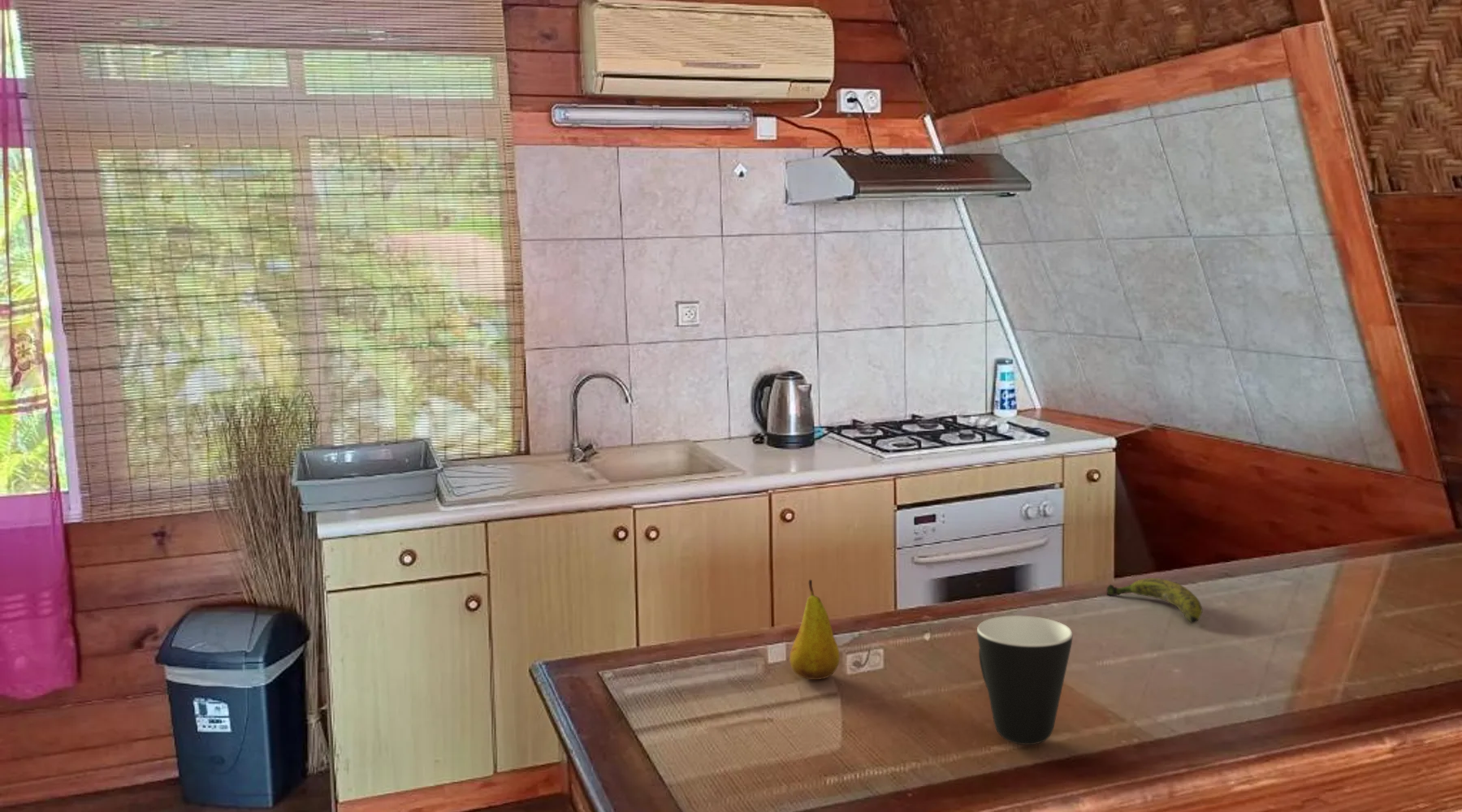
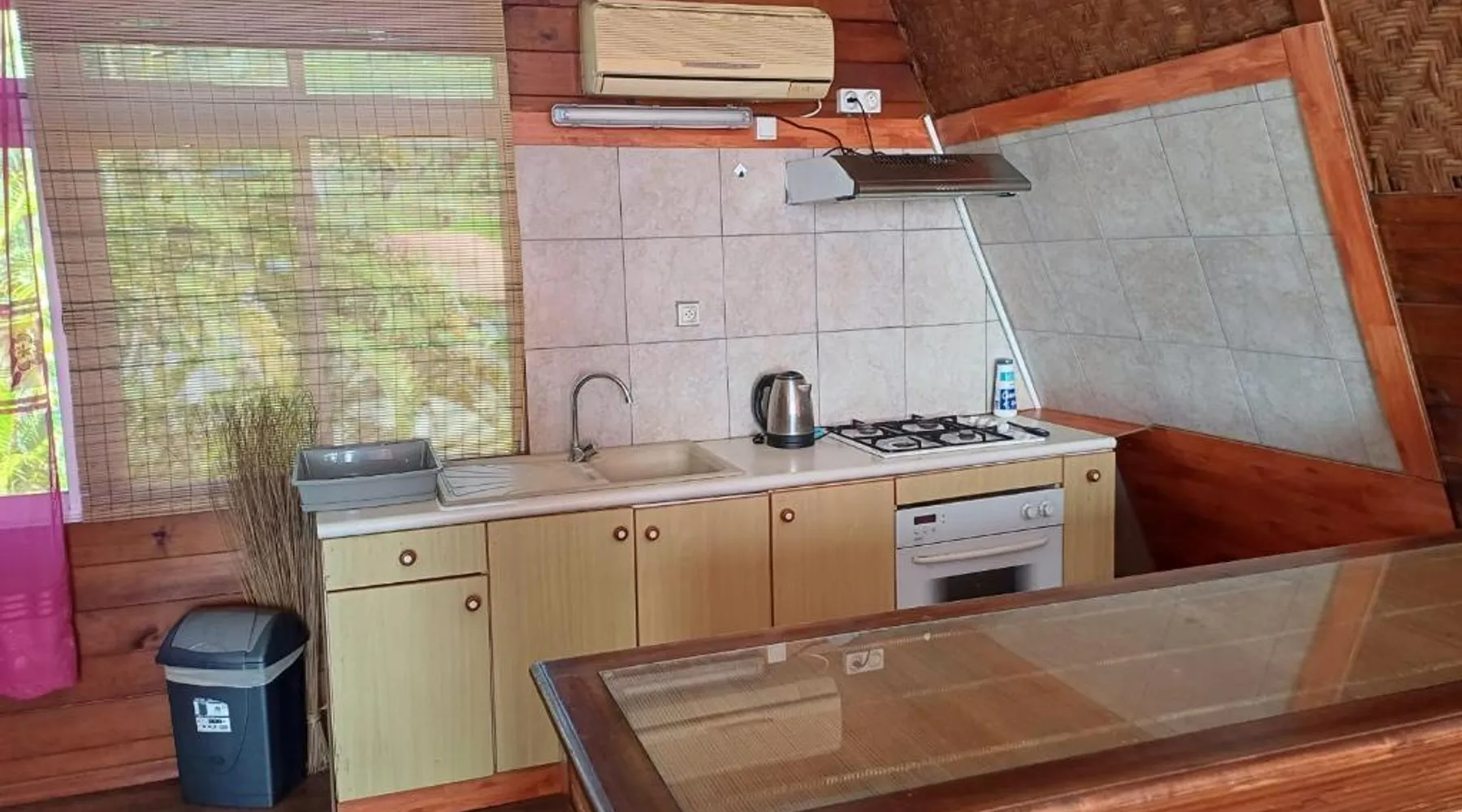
- fruit (814, 628)
- mug (1016, 681)
- banana (1160, 594)
